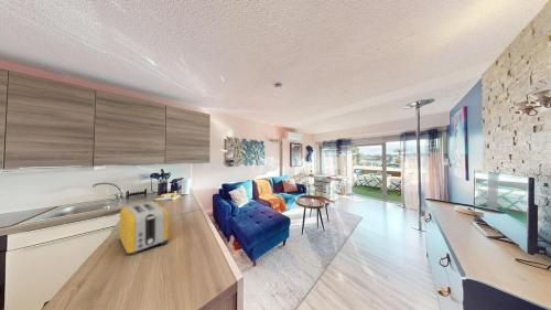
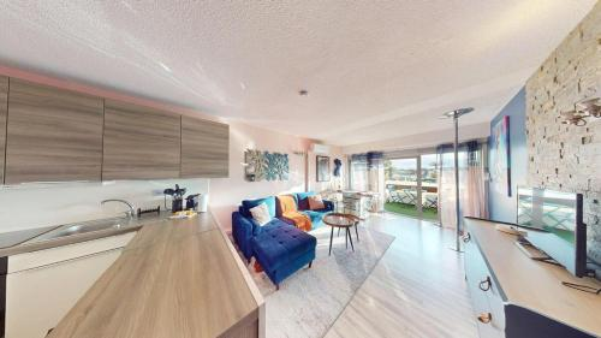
- toaster (143, 224)
